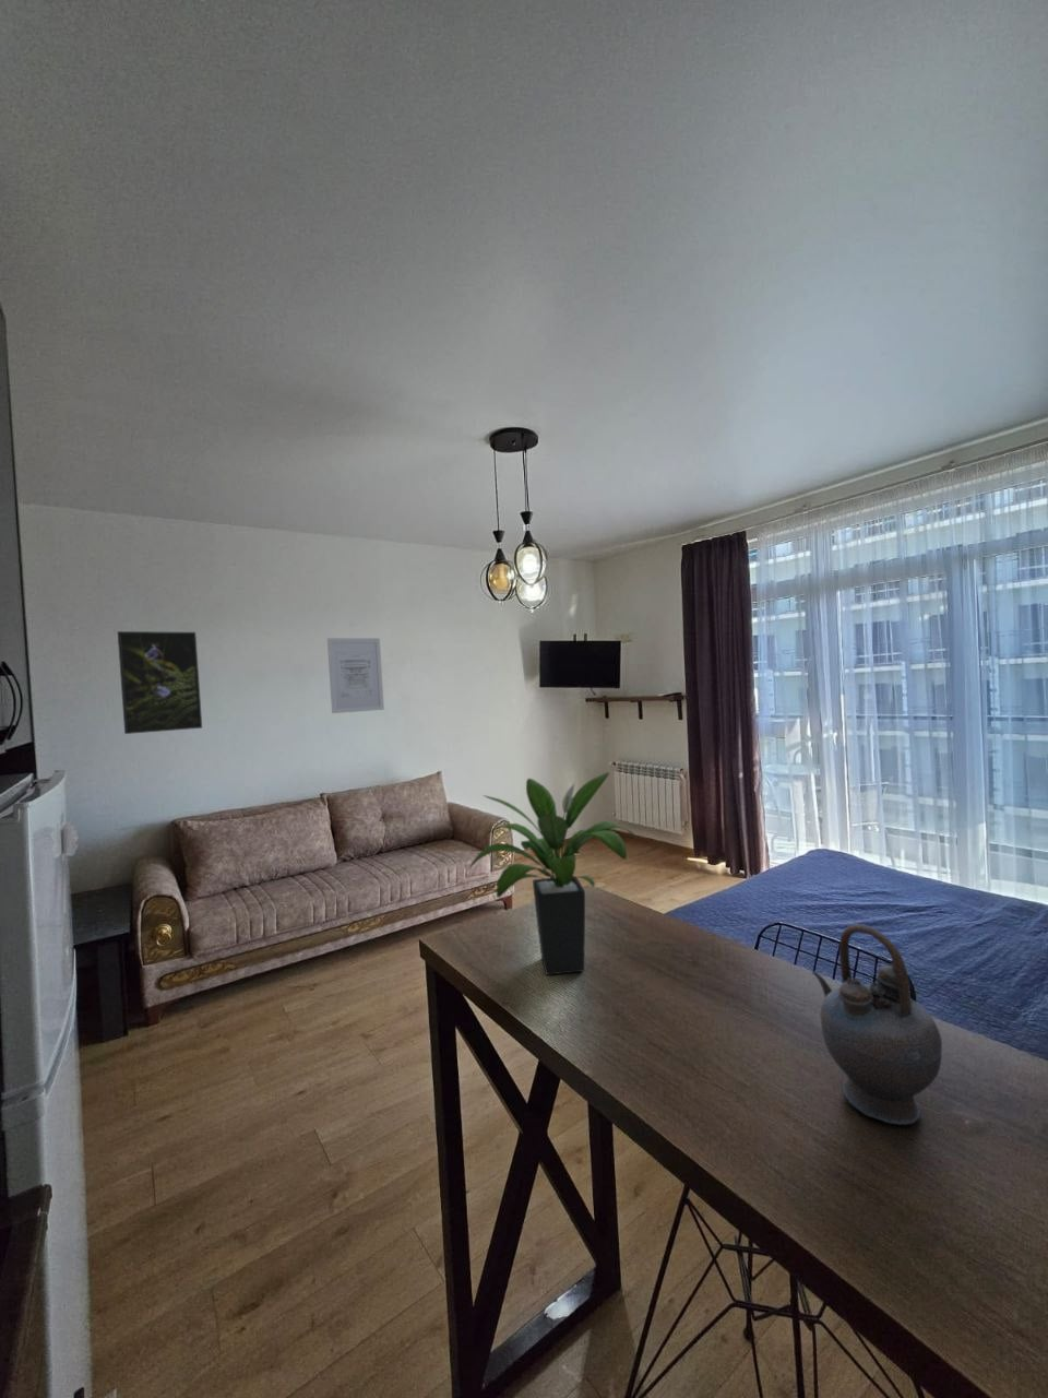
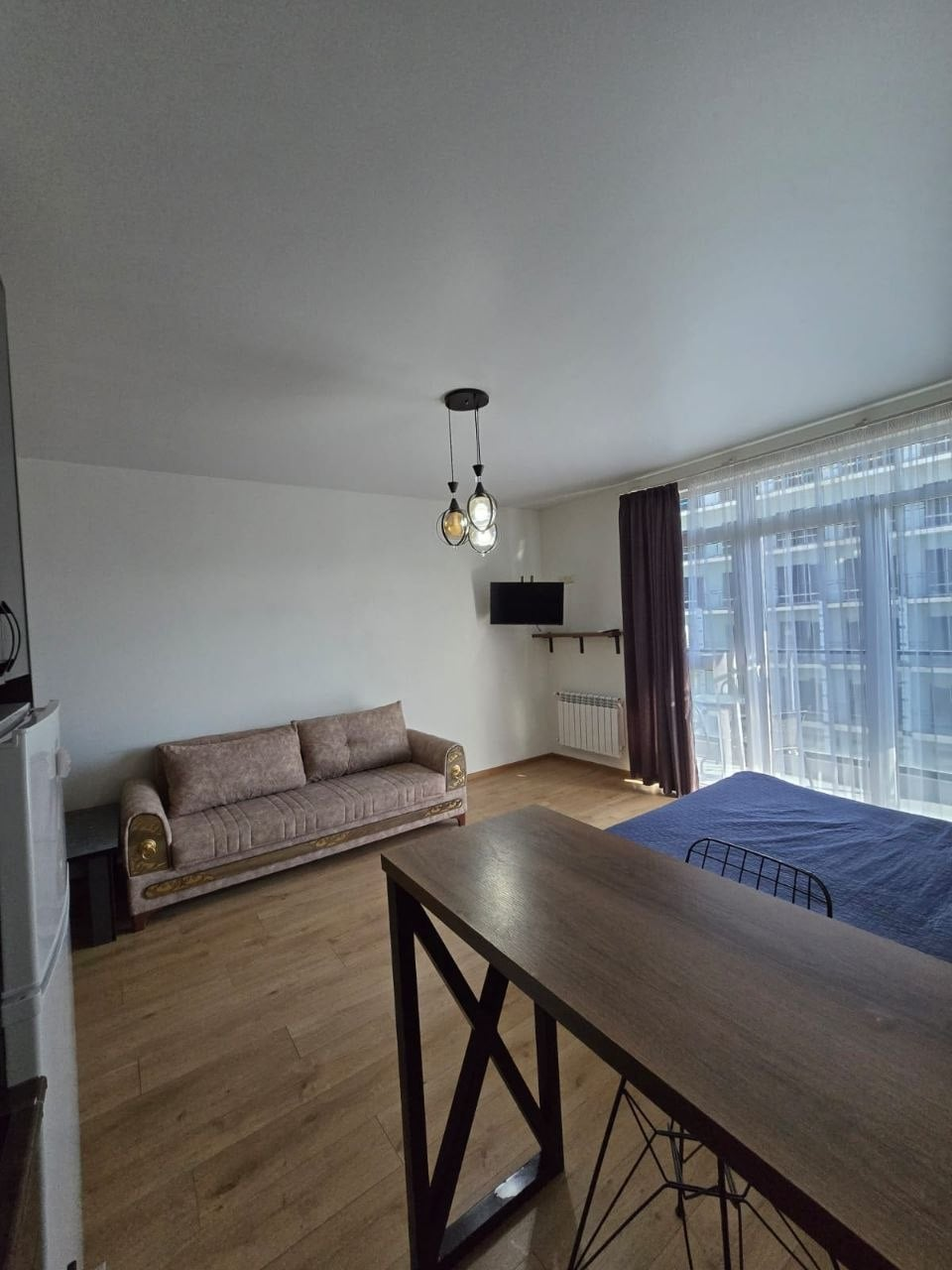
- teapot (865, 1008)
- potted plant (557, 874)
- wall art (356, 675)
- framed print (161, 681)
